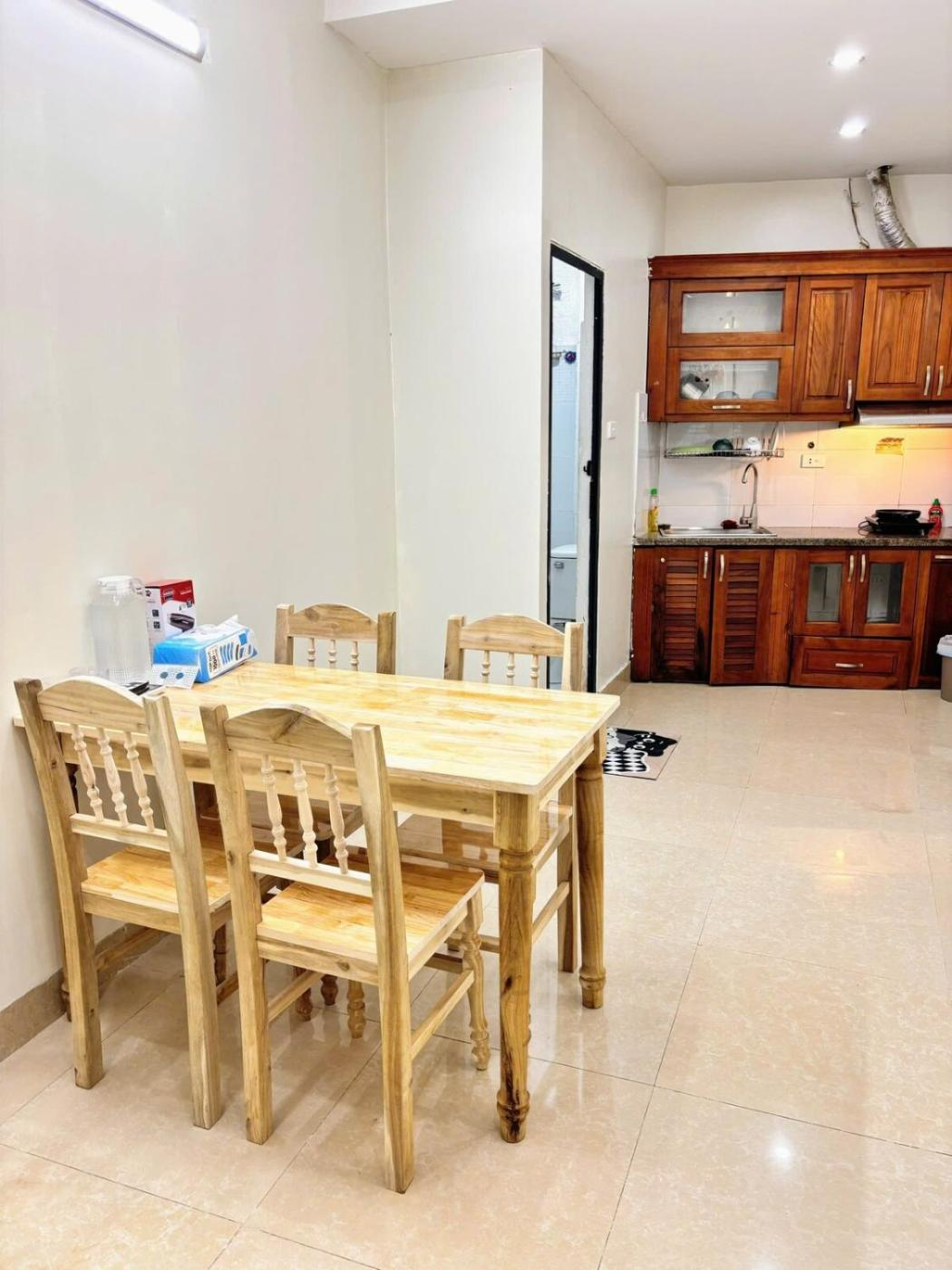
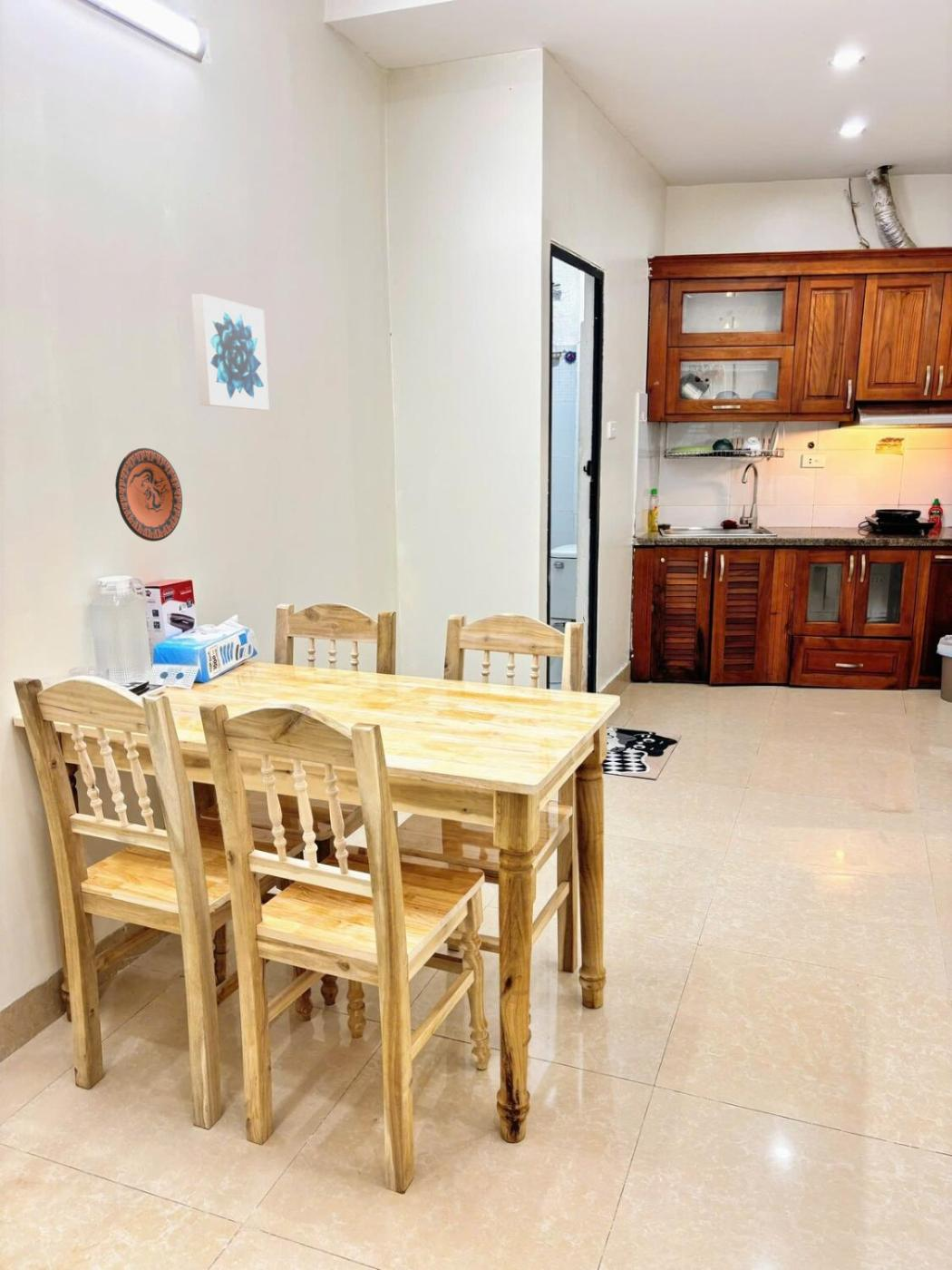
+ decorative plate (149, 494)
+ wall art (232, 356)
